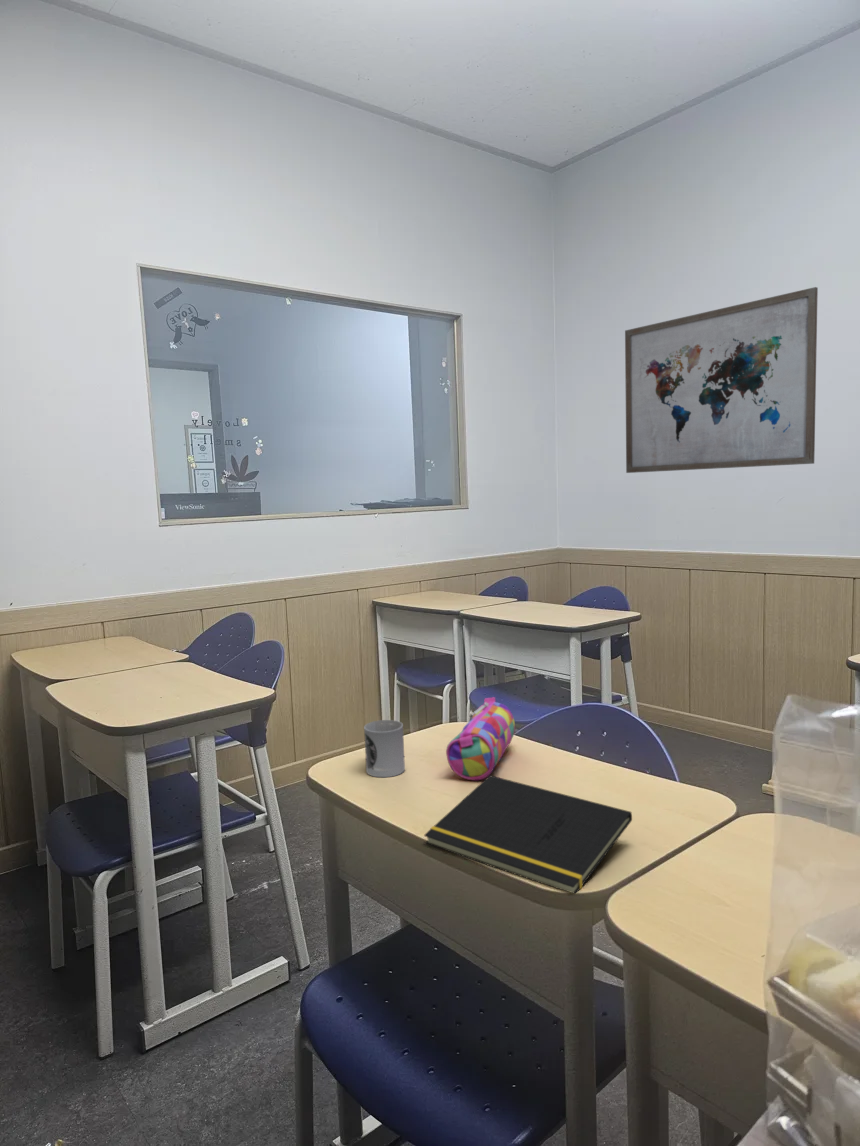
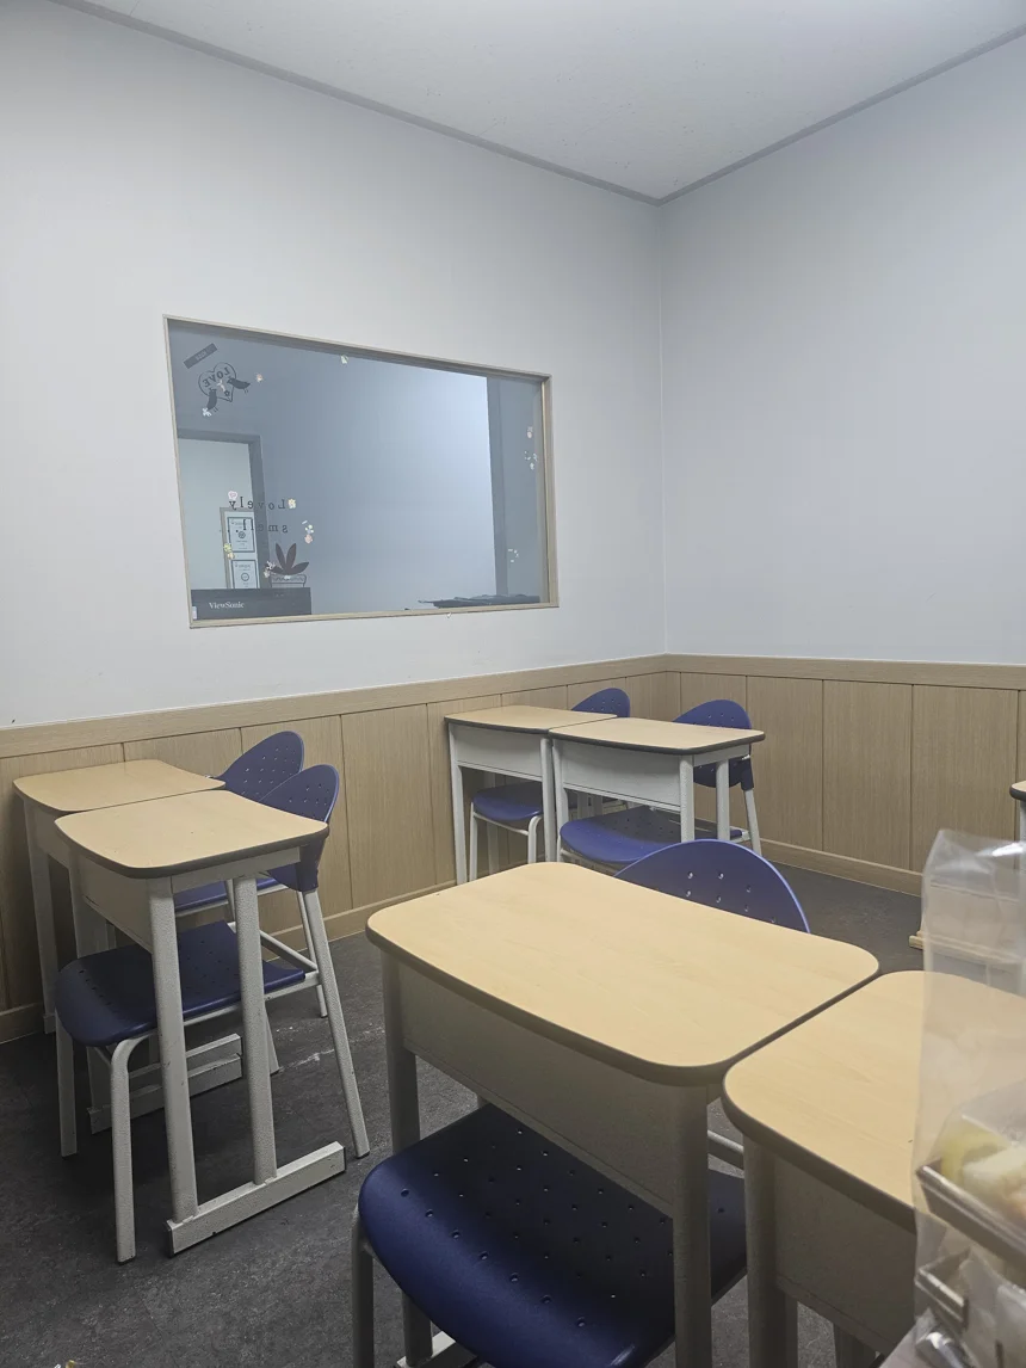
- cup (381, 745)
- notepad (527, 827)
- pencil case (482, 737)
- wall art (710, 390)
